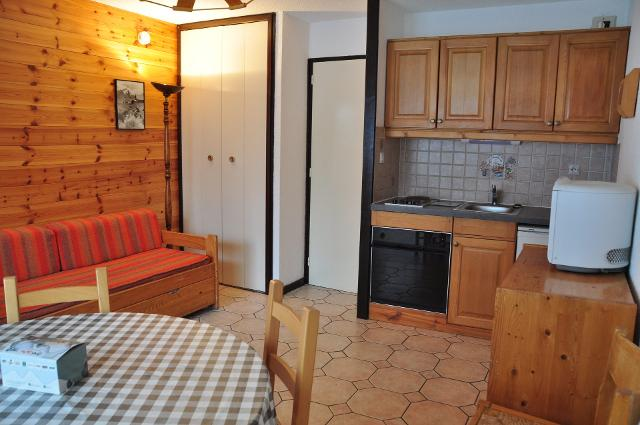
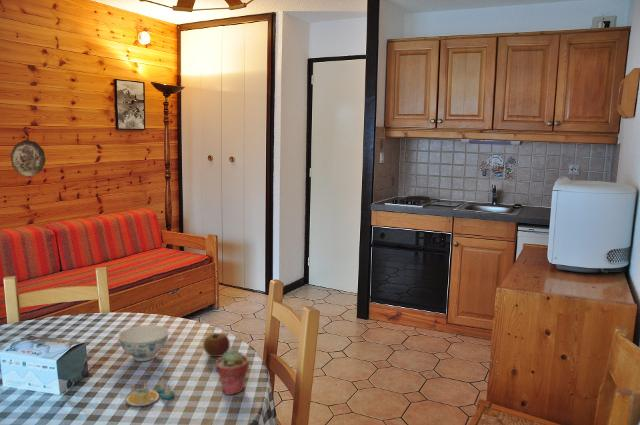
+ apple (216, 343)
+ decorative plate (27, 158)
+ potted succulent (232, 369)
+ salt and pepper shaker set (149, 390)
+ chinaware (144, 345)
